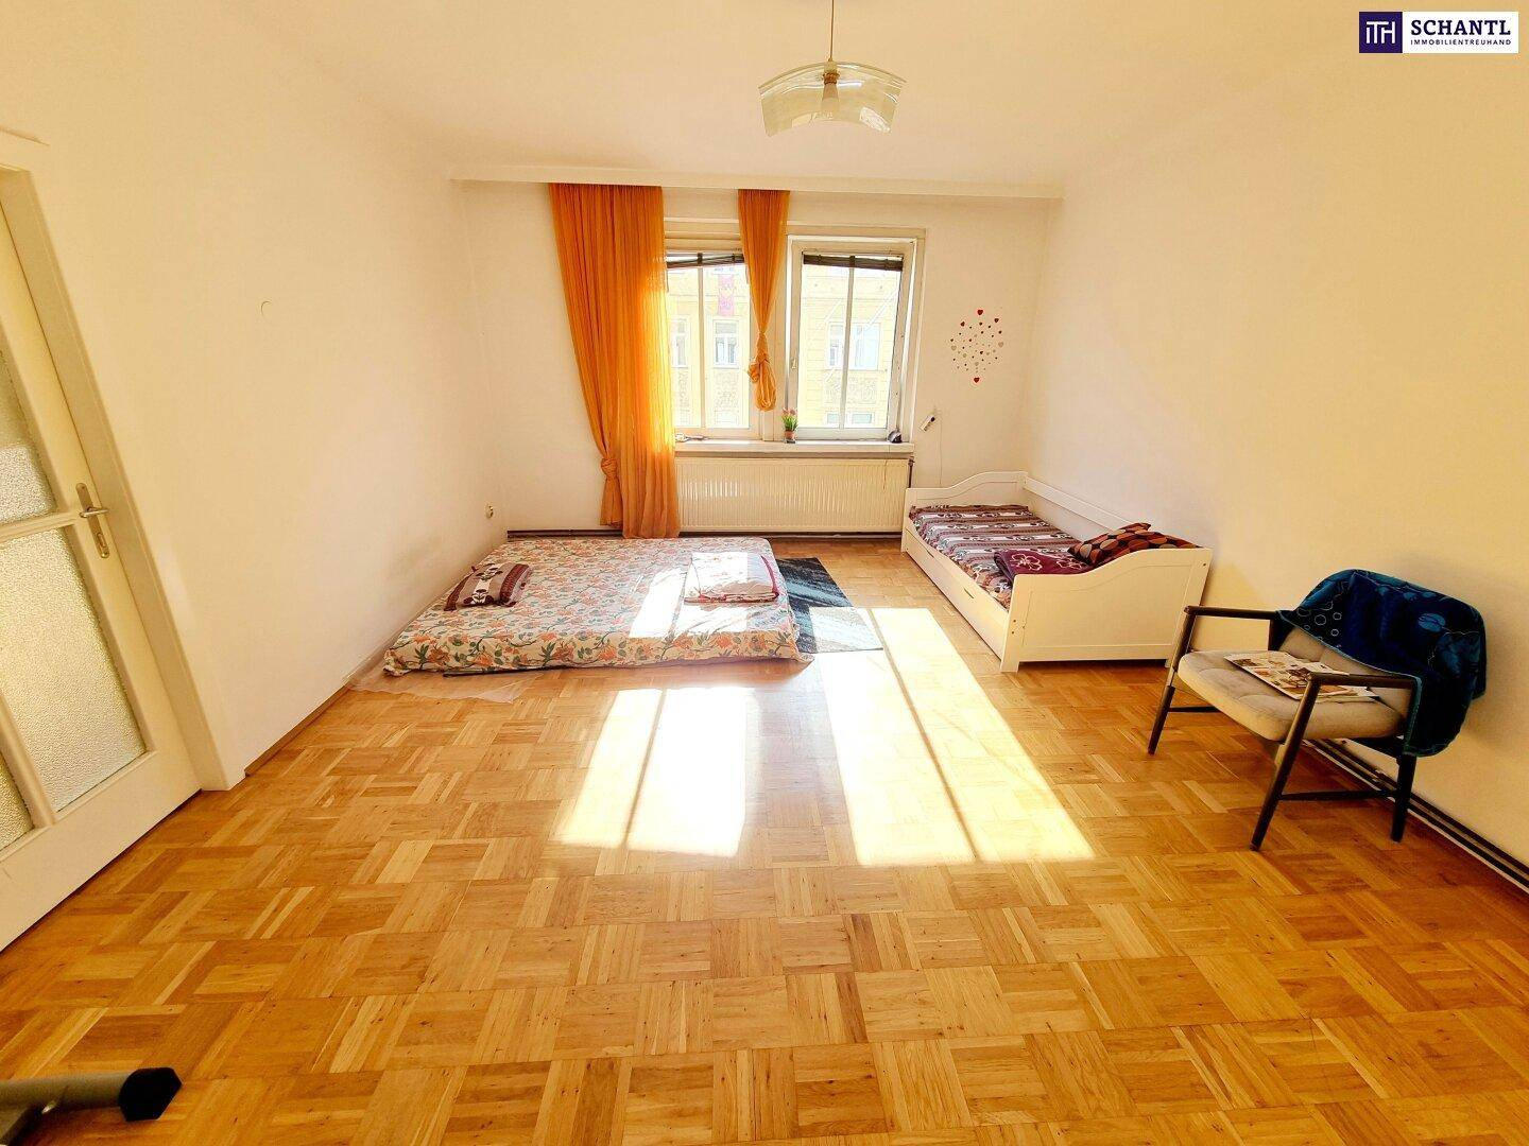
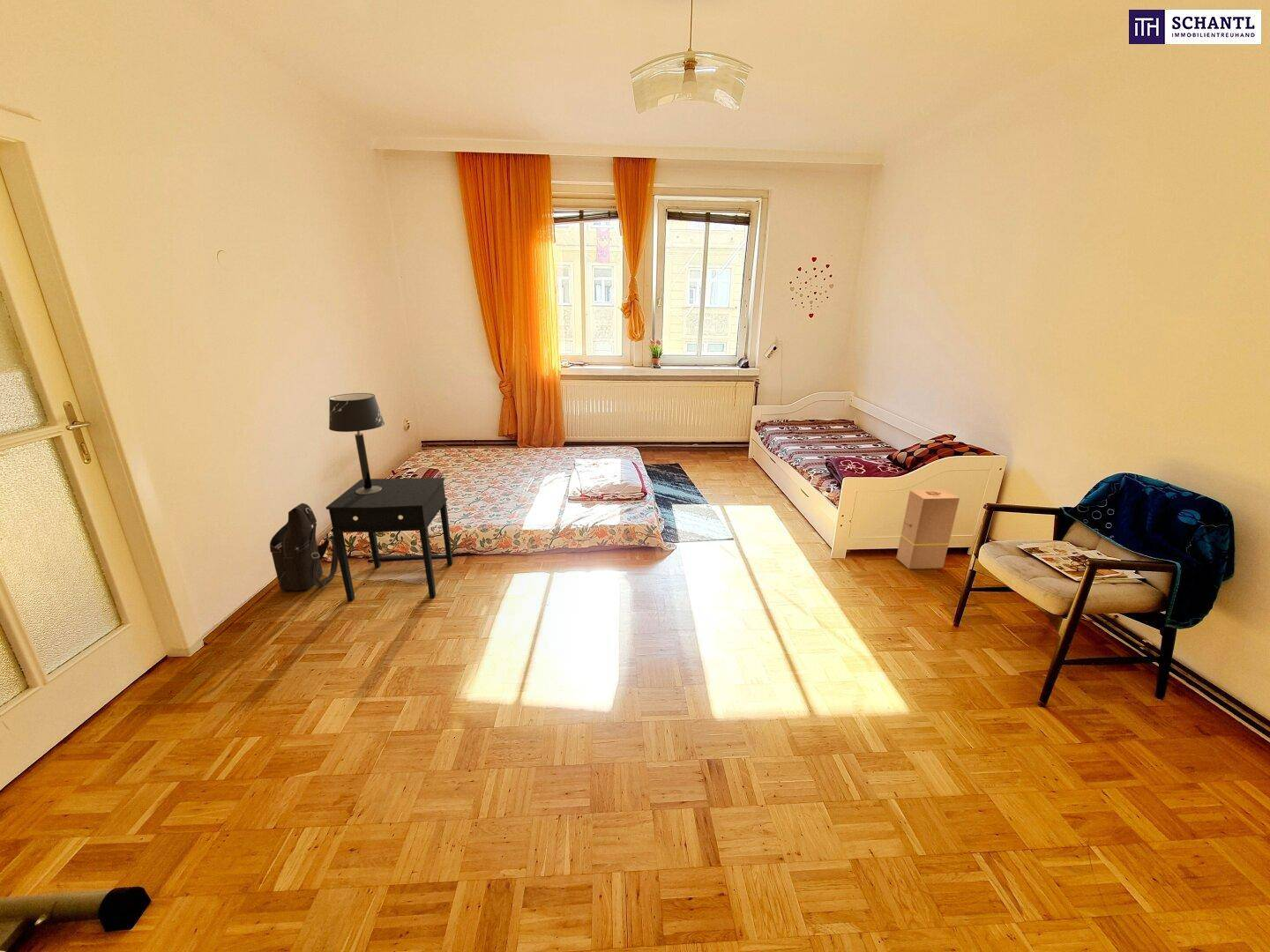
+ table lamp (360, 444)
+ cardboard box (926, 529)
+ shoulder bag (303, 543)
+ side table (396, 531)
